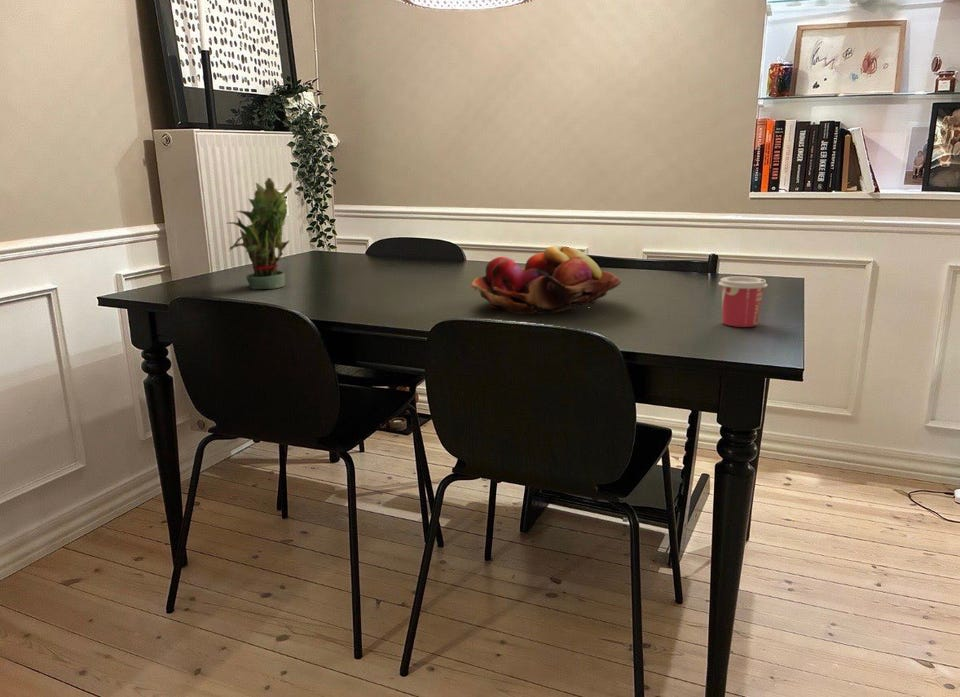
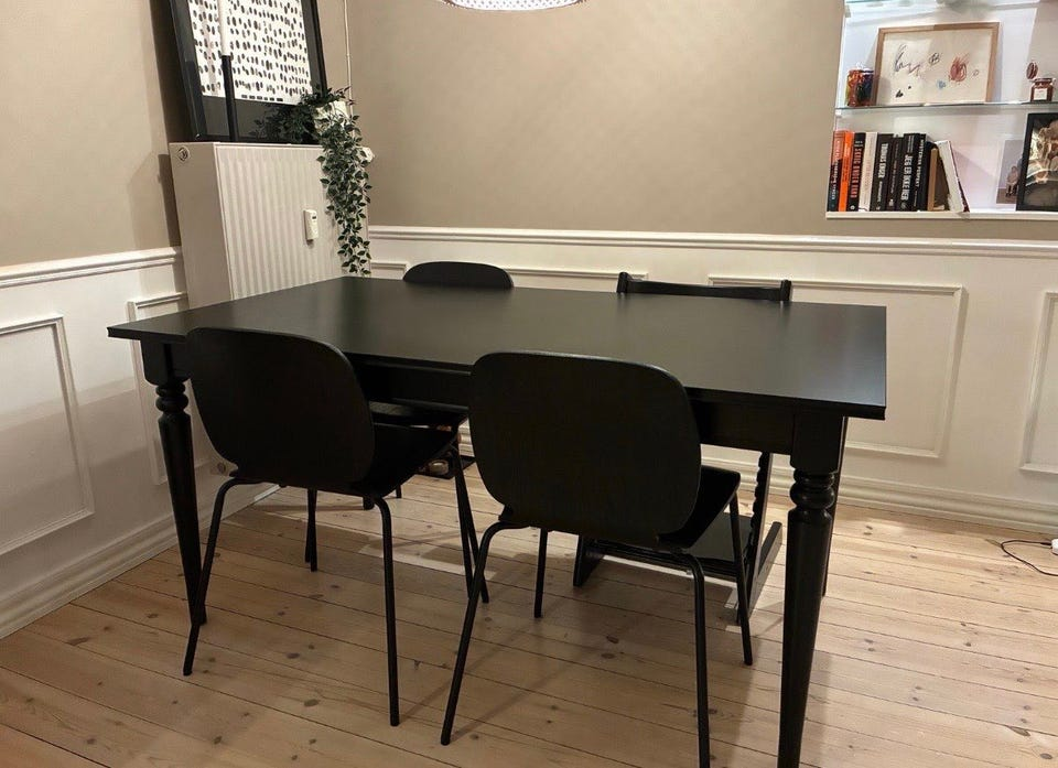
- fruit basket (547, 277)
- potted plant (262, 233)
- cup (741, 301)
